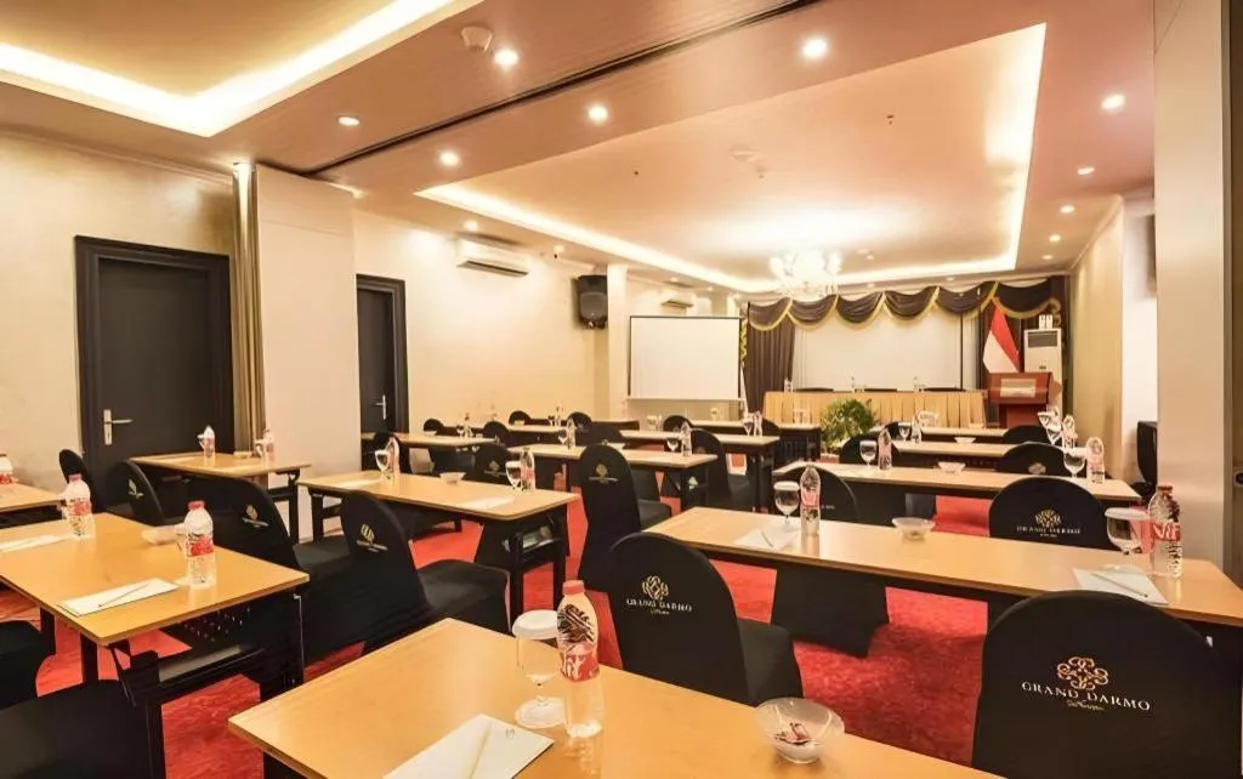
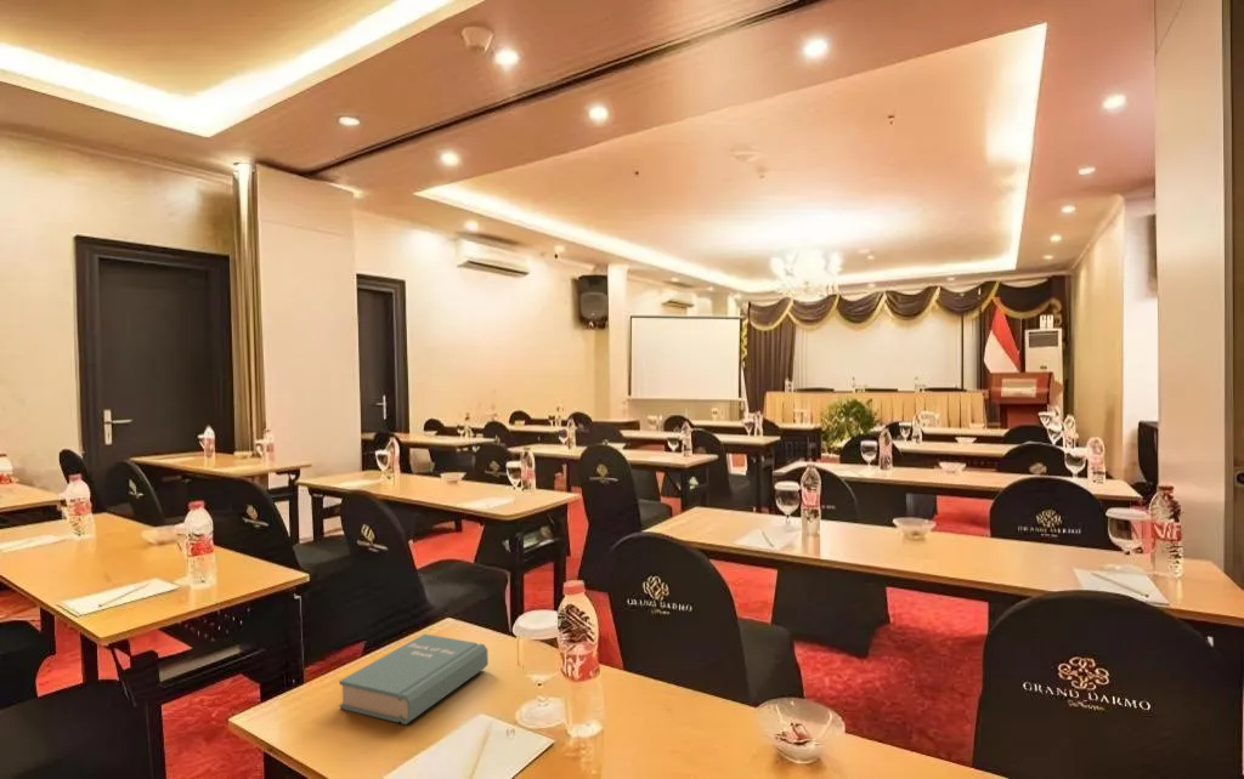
+ book (418, 675)
